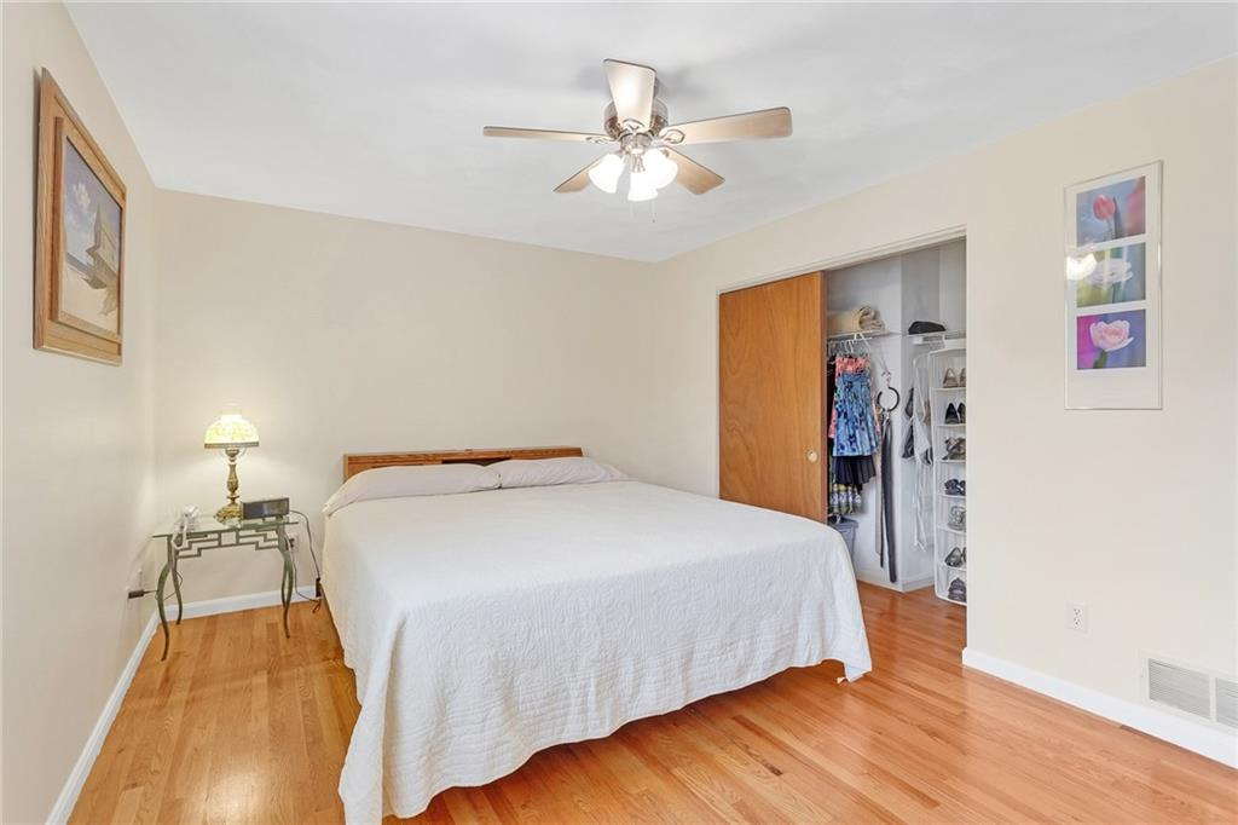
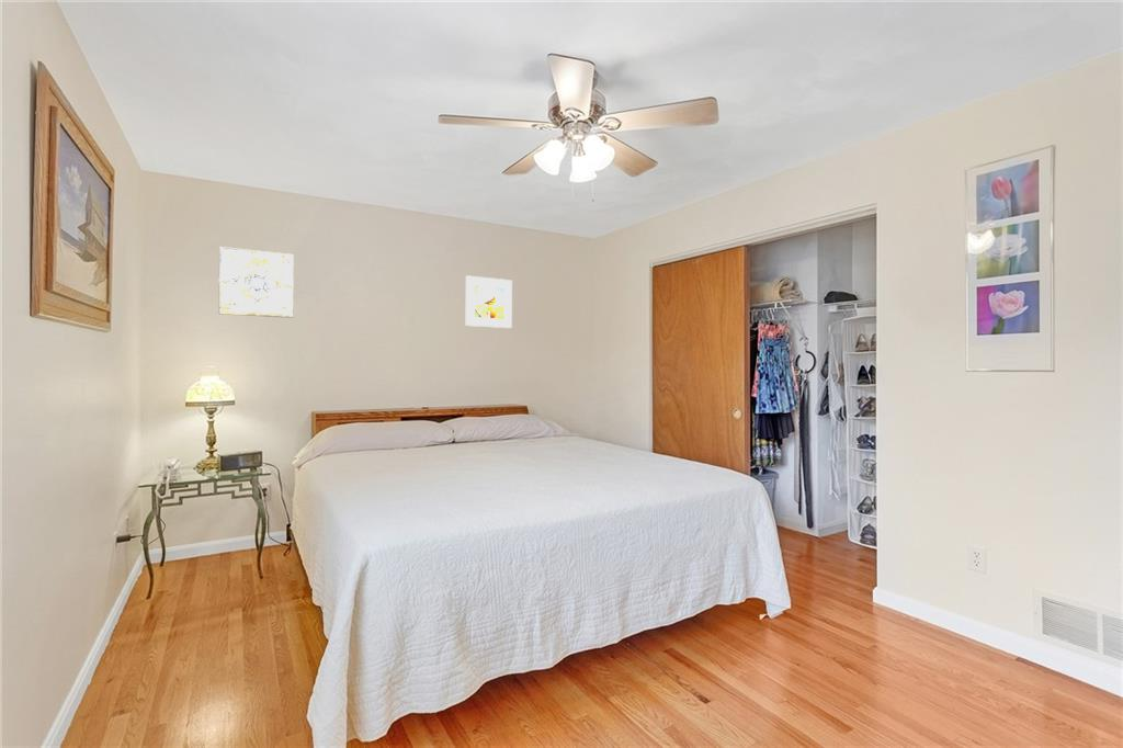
+ wall art (257, 283)
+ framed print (489, 302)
